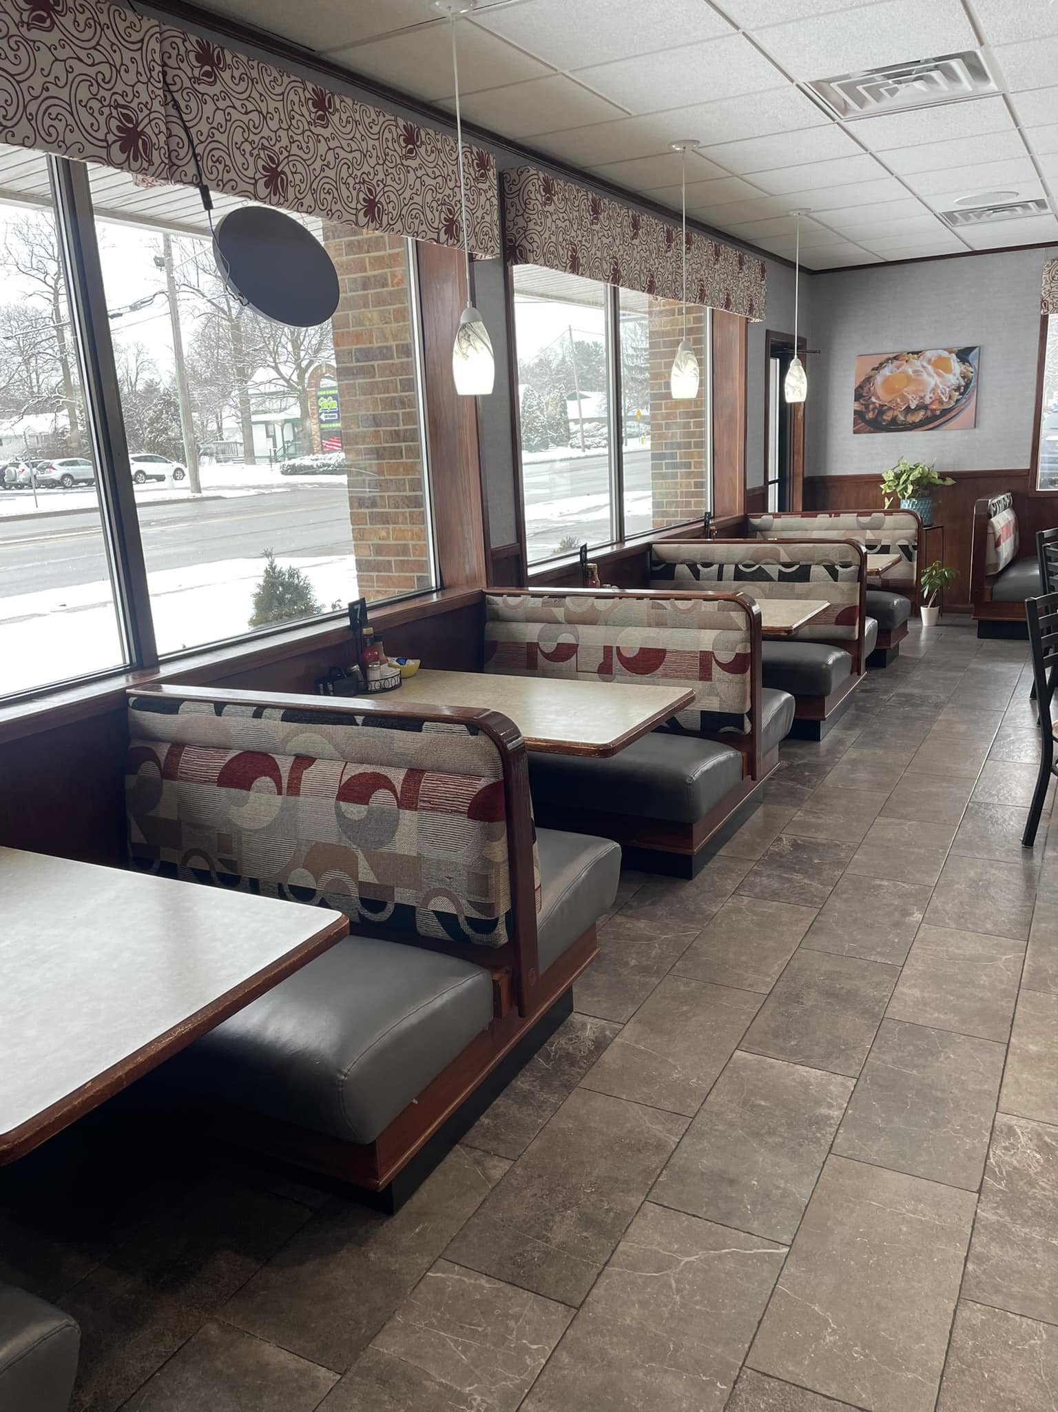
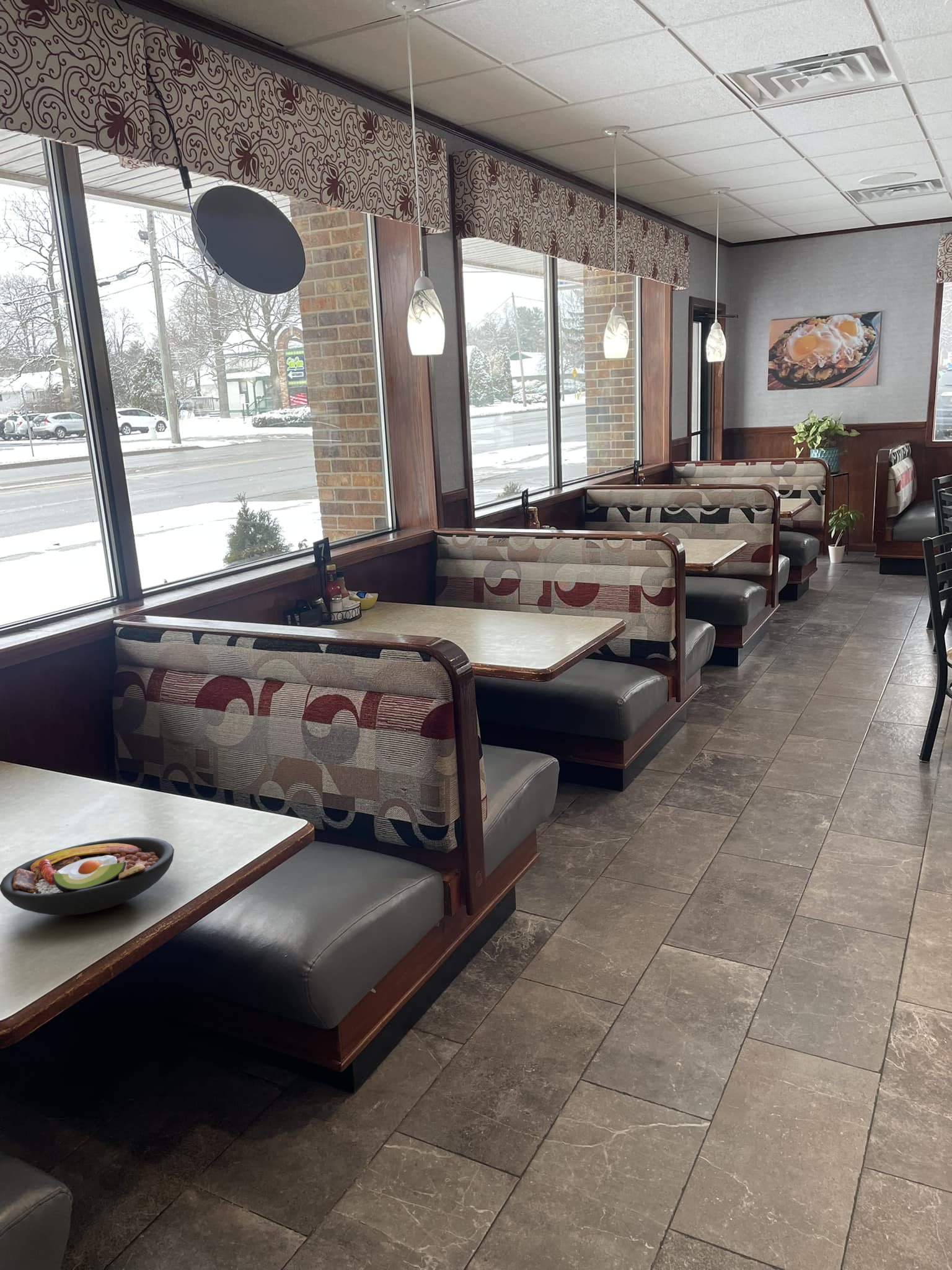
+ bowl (91, 879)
